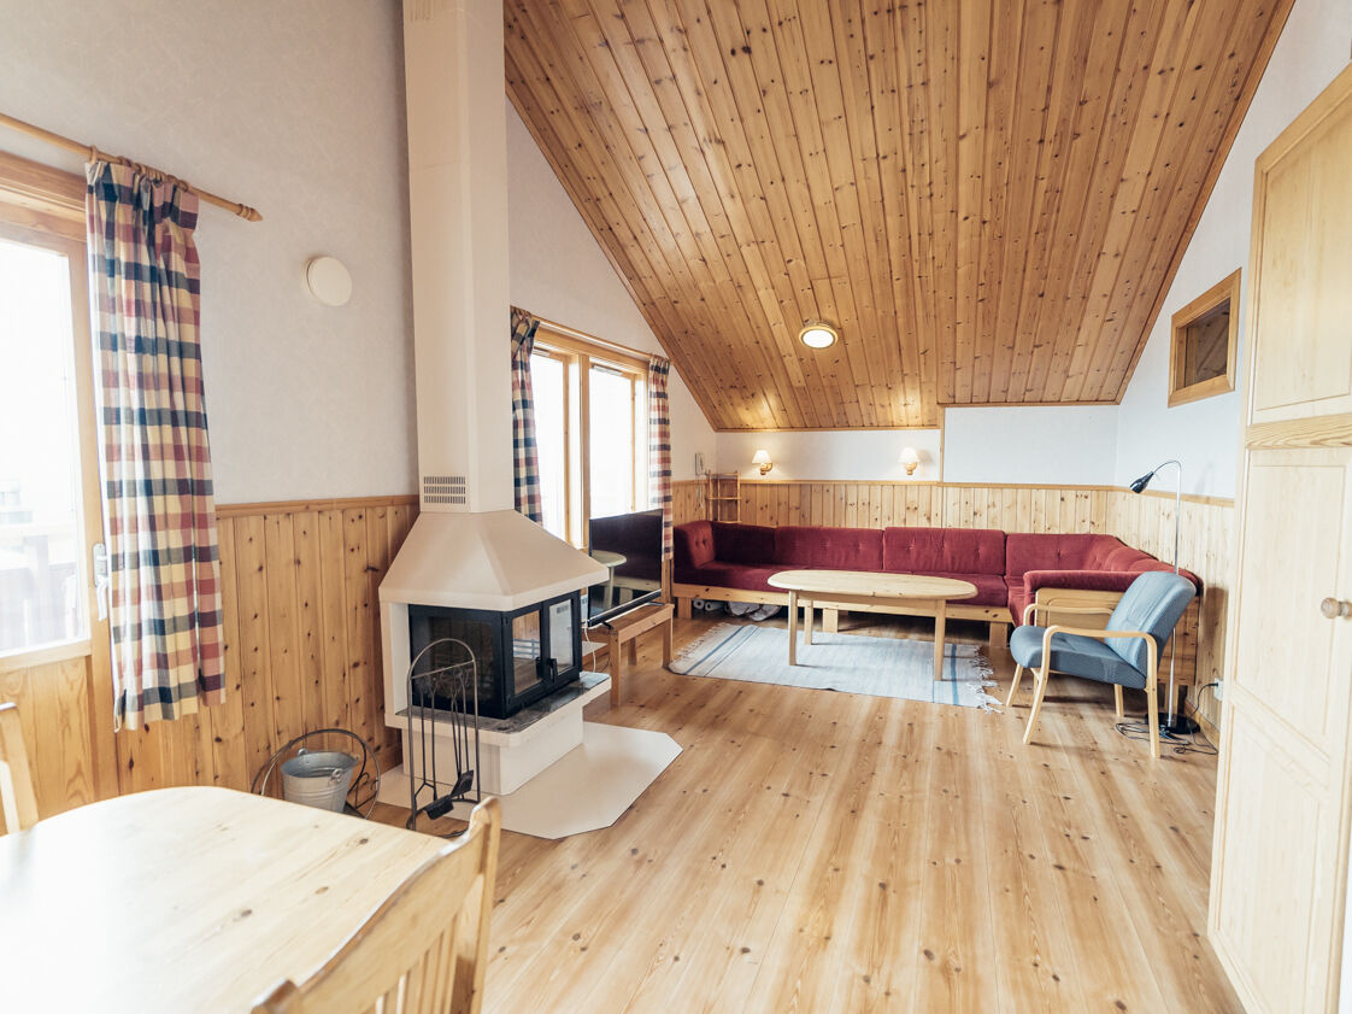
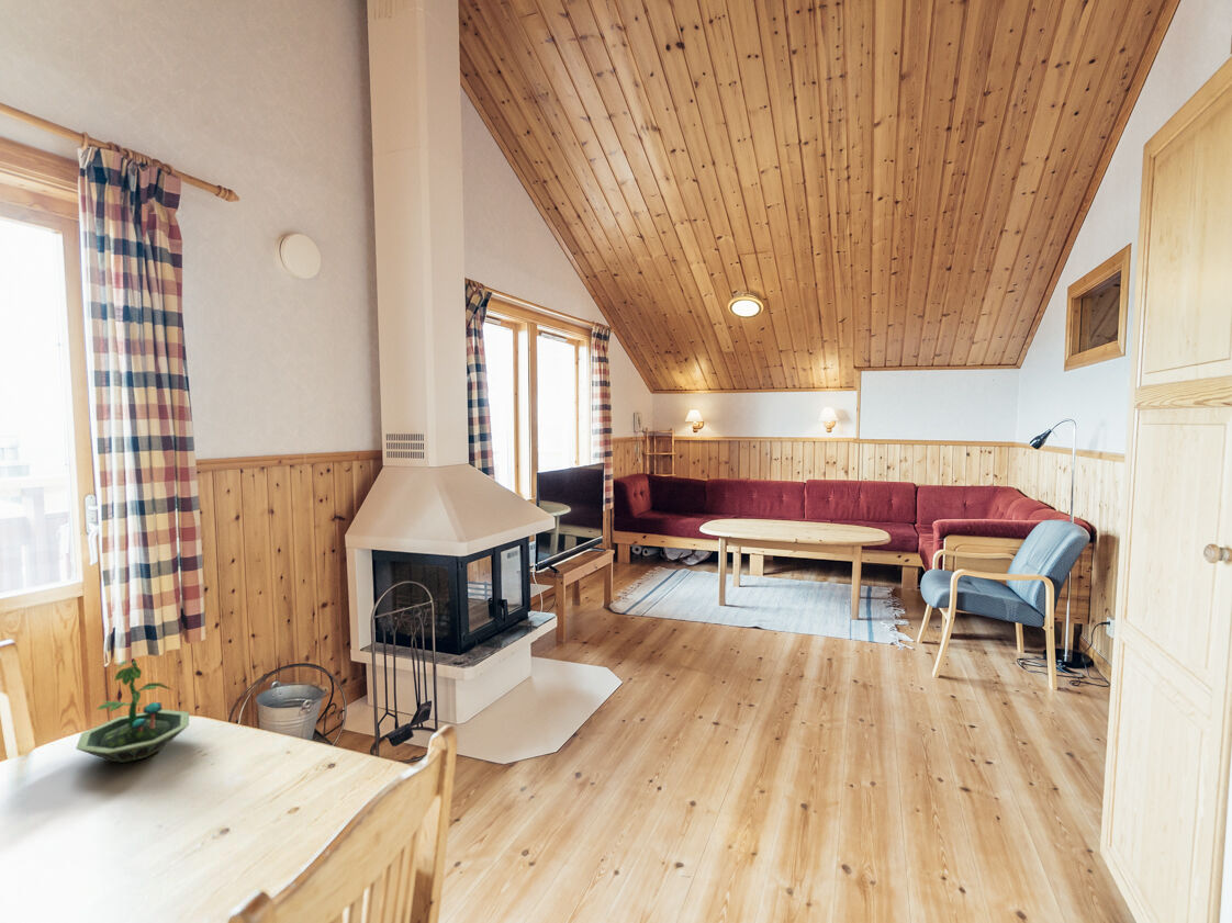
+ terrarium (134, 679)
